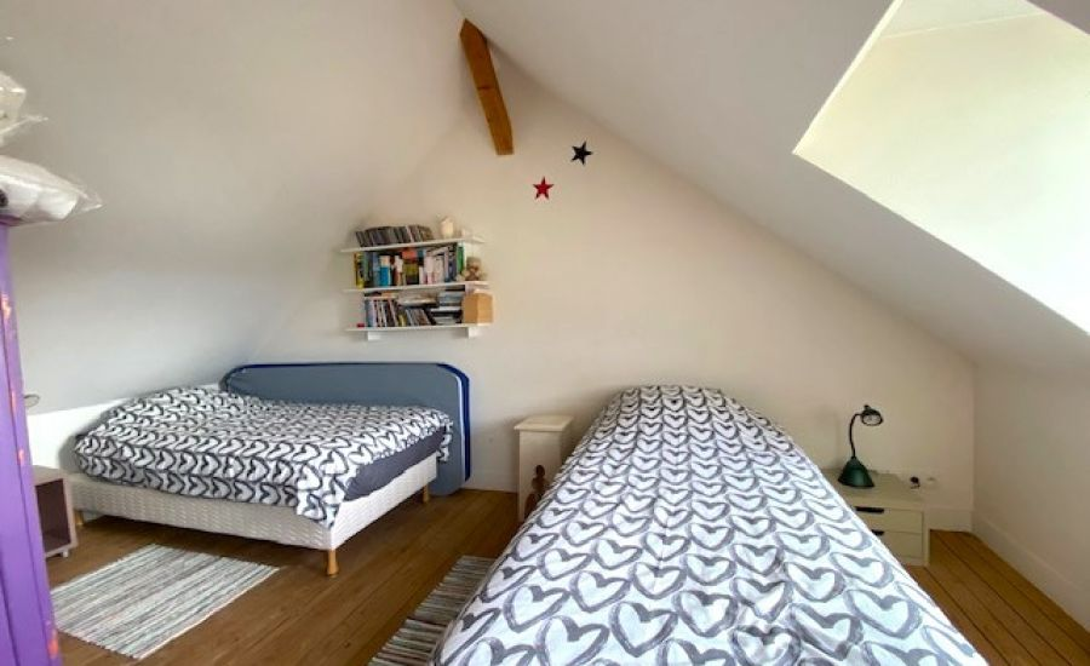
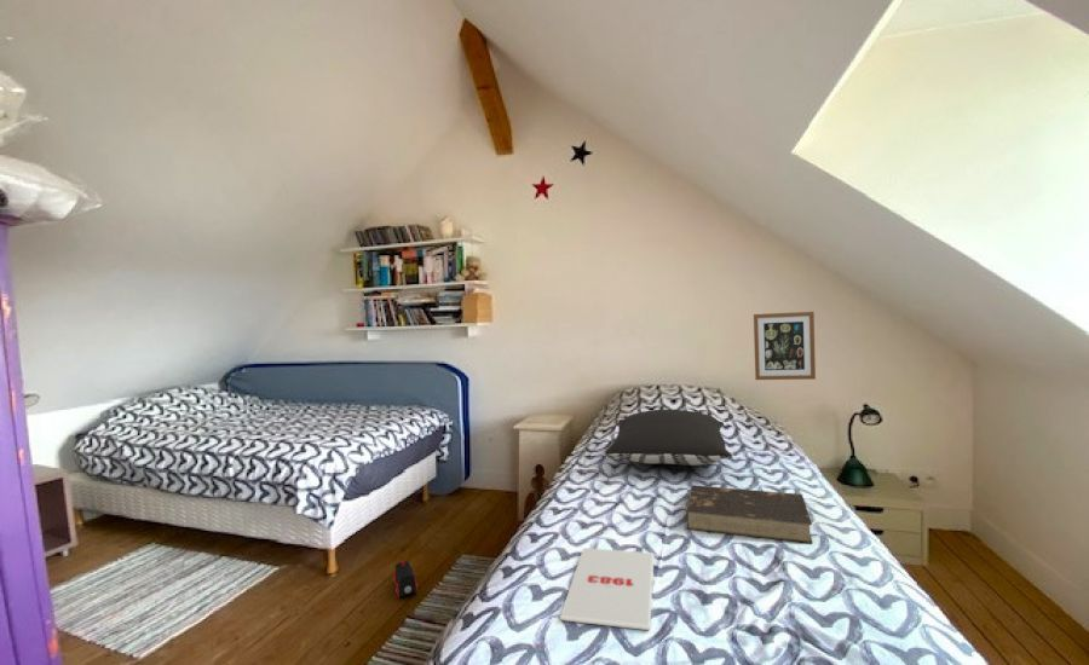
+ book (745, 509)
+ wall art (784, 346)
+ magazine (611, 583)
+ pillow (667, 438)
+ toy train (404, 577)
